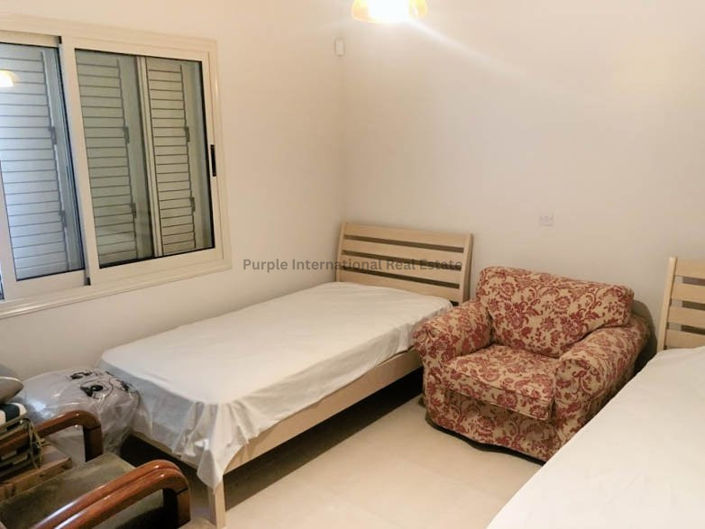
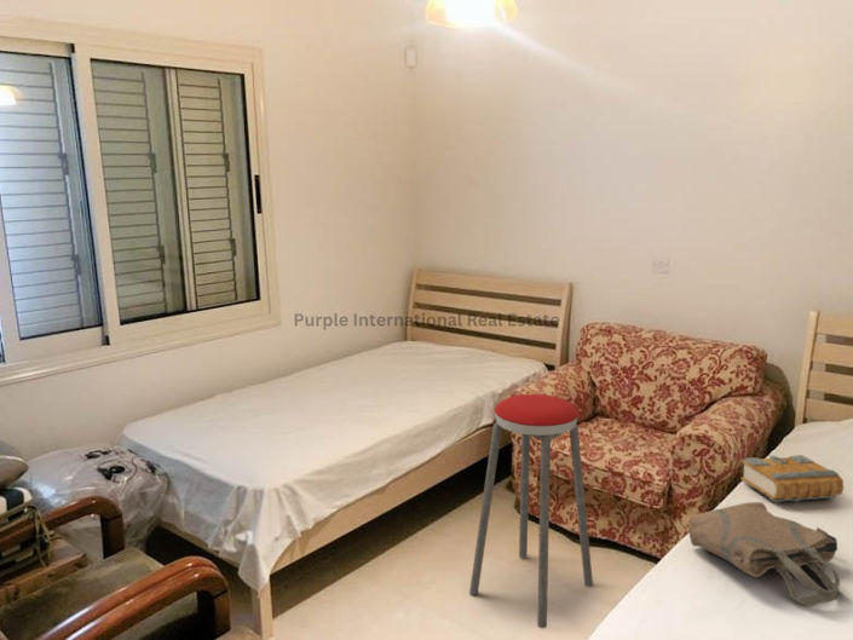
+ book (790, 477)
+ music stool (528, 497)
+ tote bag (778, 548)
